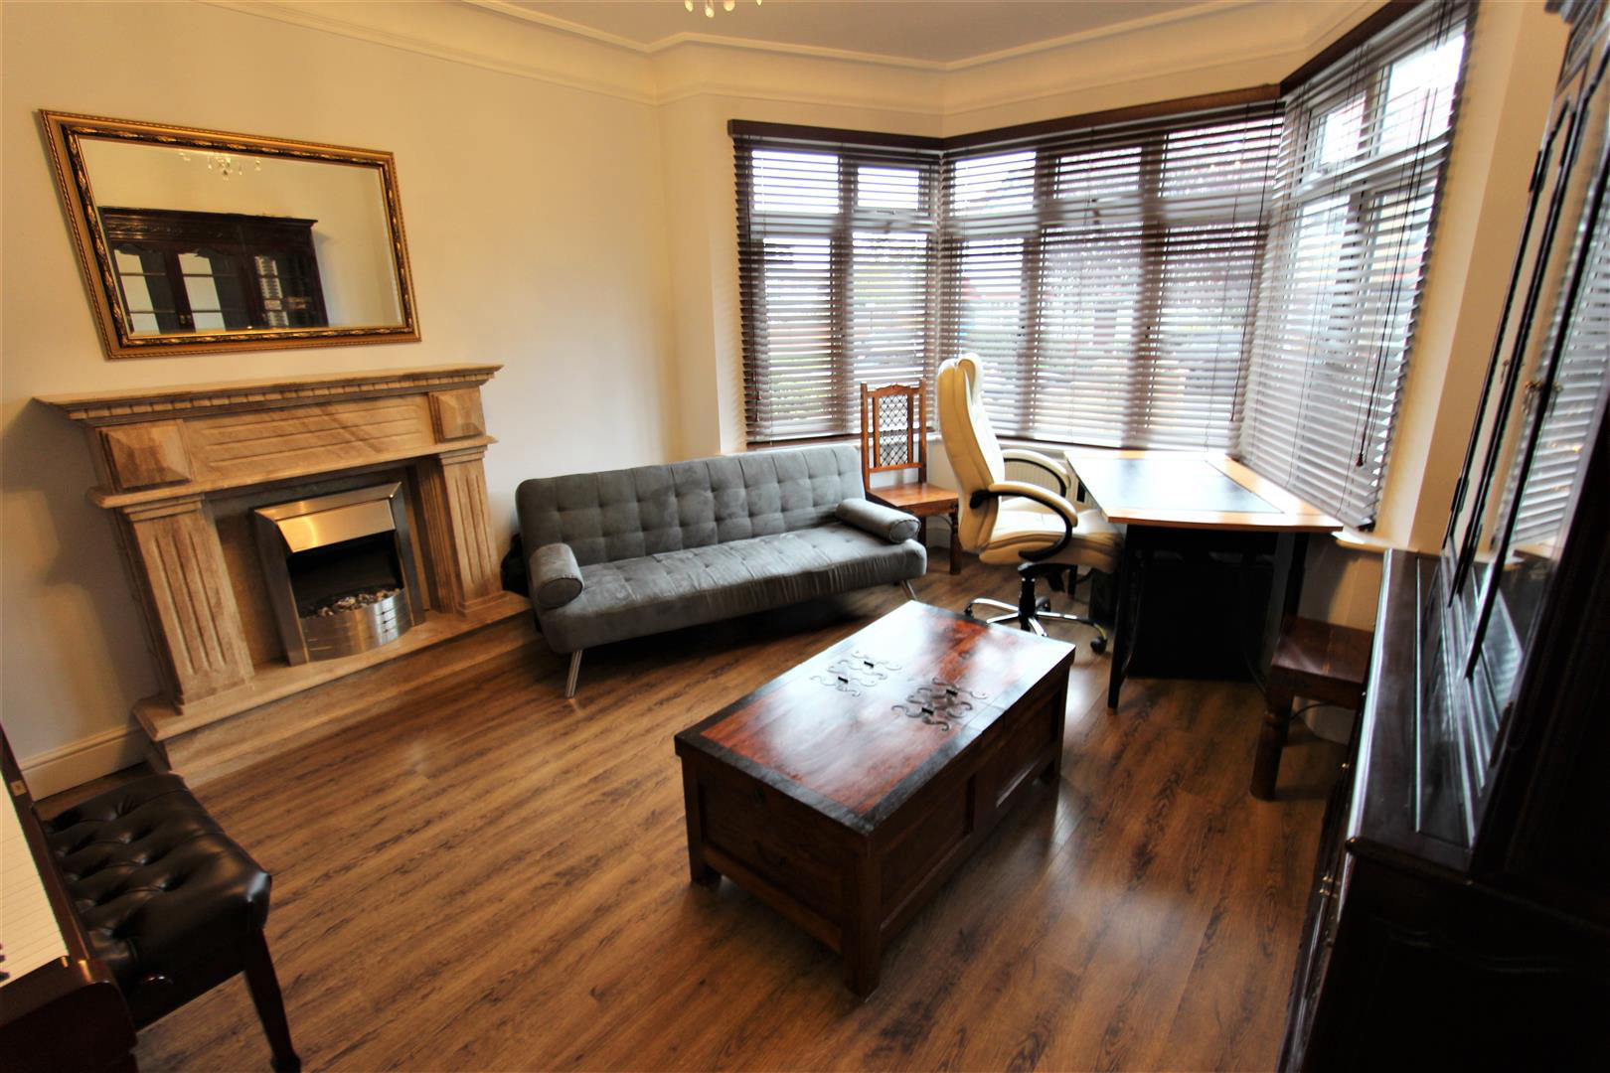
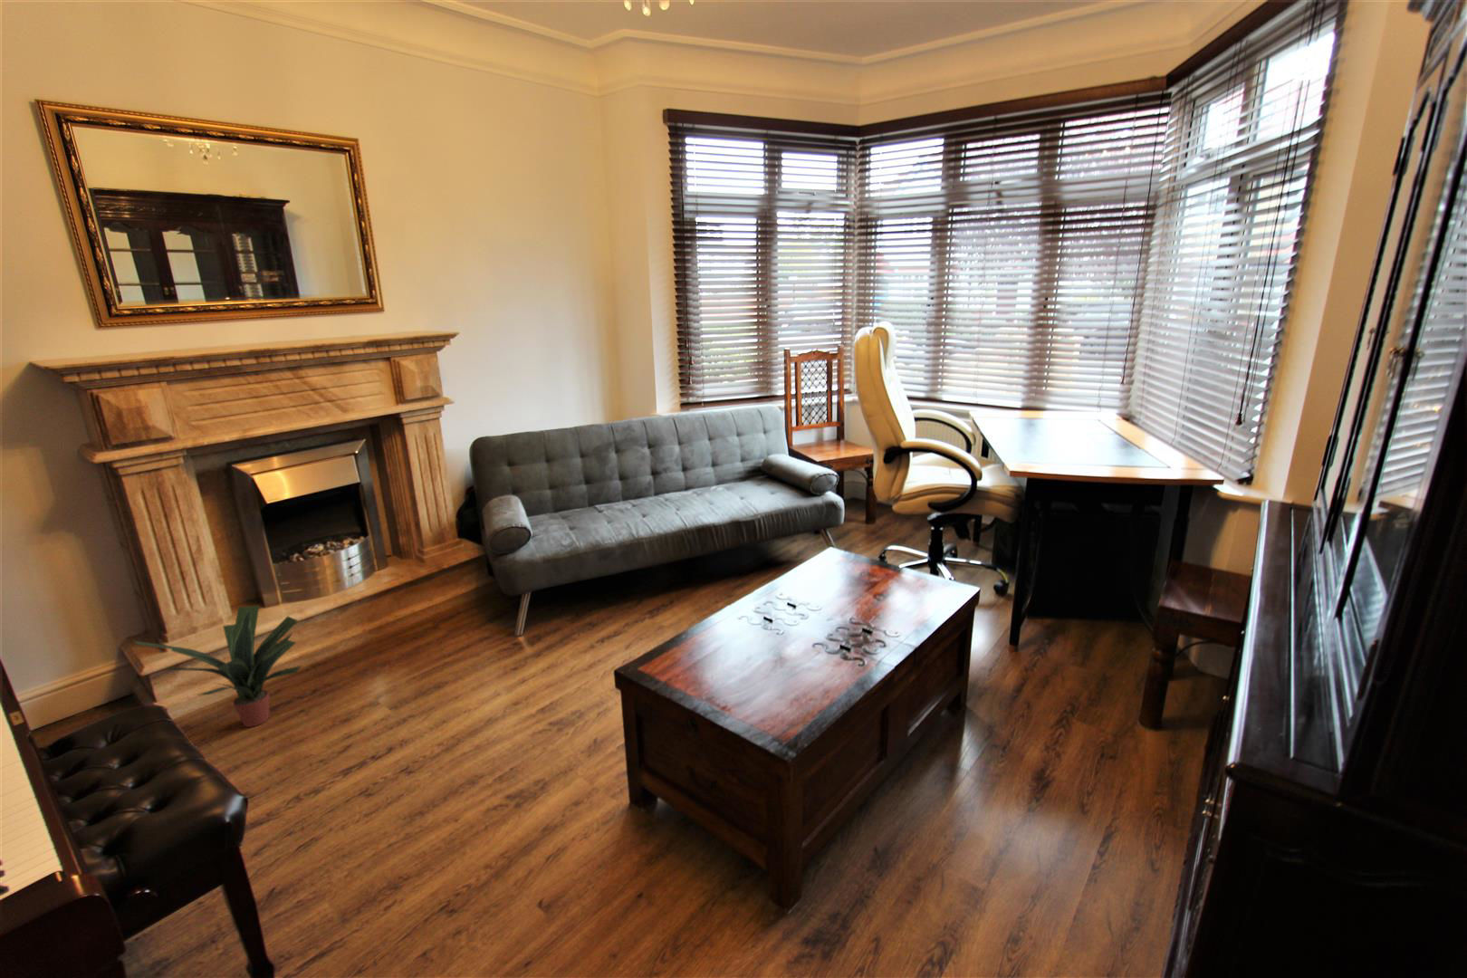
+ potted plant (232, 670)
